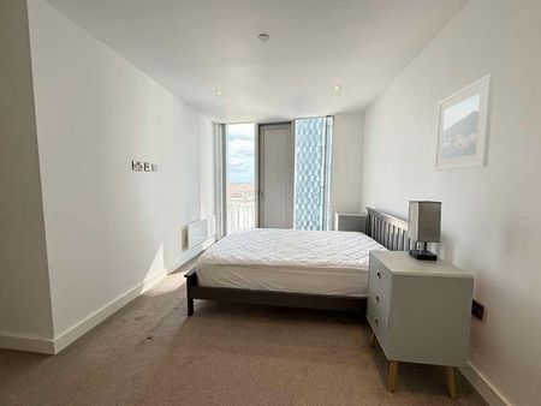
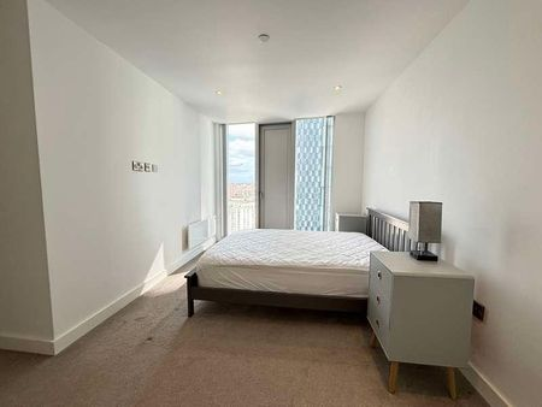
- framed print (459, 130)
